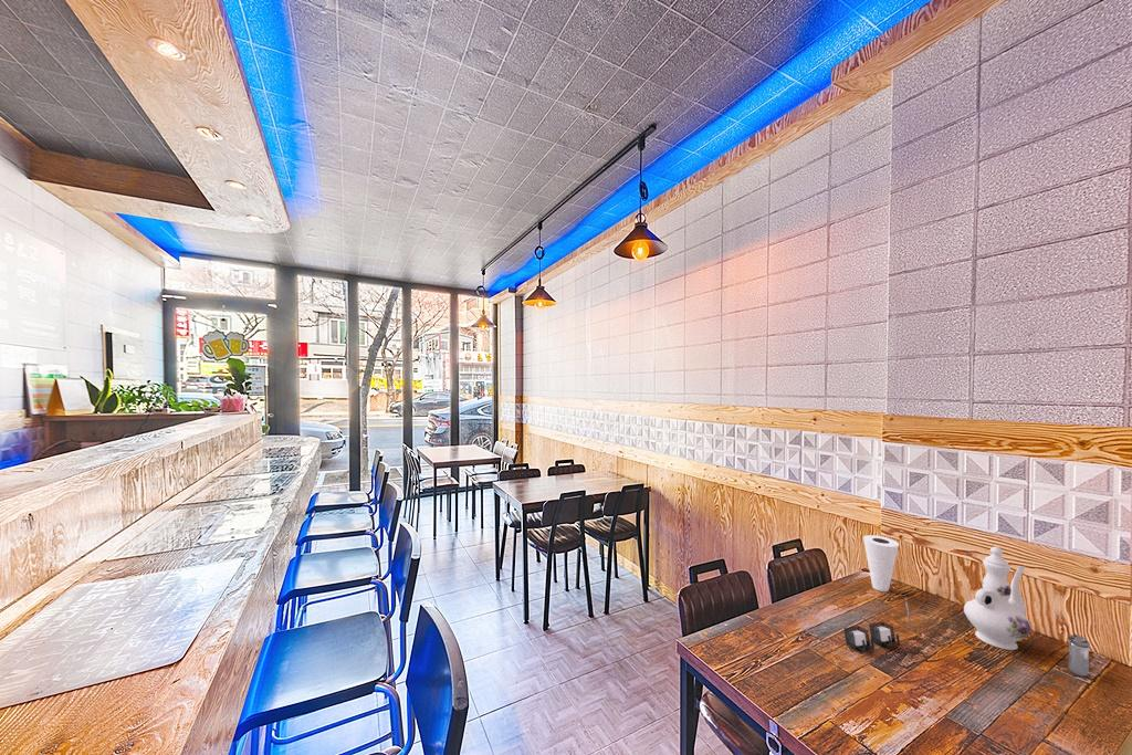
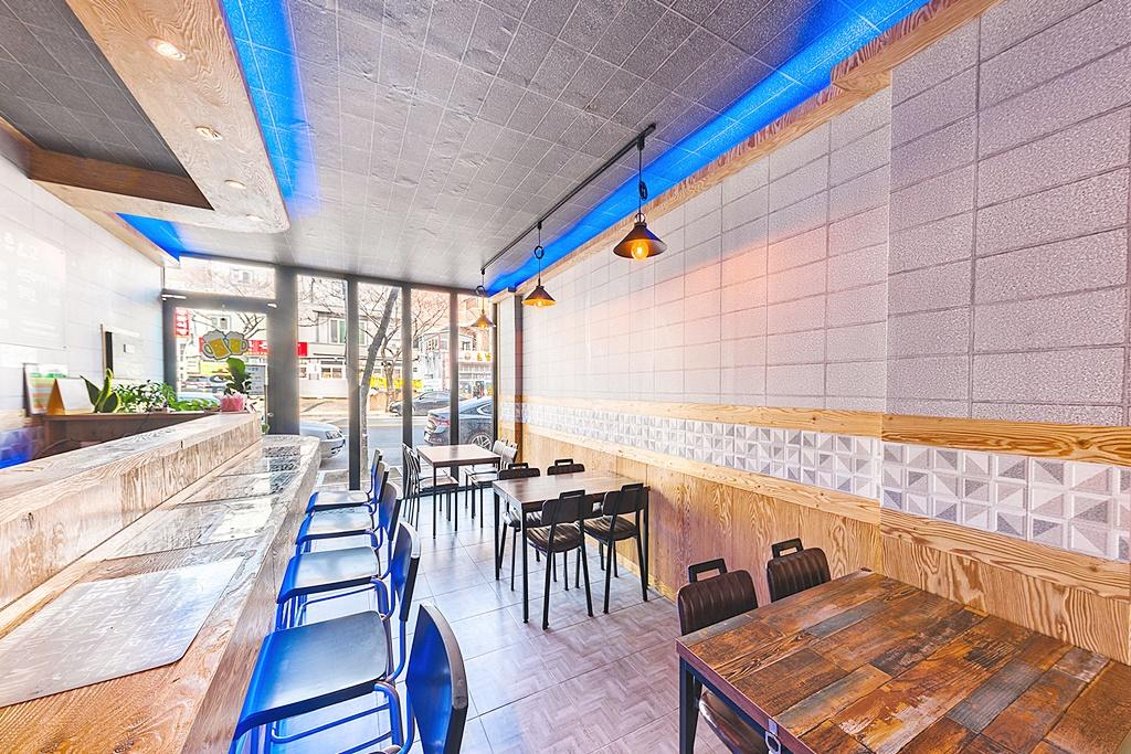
- chinaware (1000, 593)
- napkin holder (885, 623)
- shaker (1078, 654)
- cup (880, 564)
